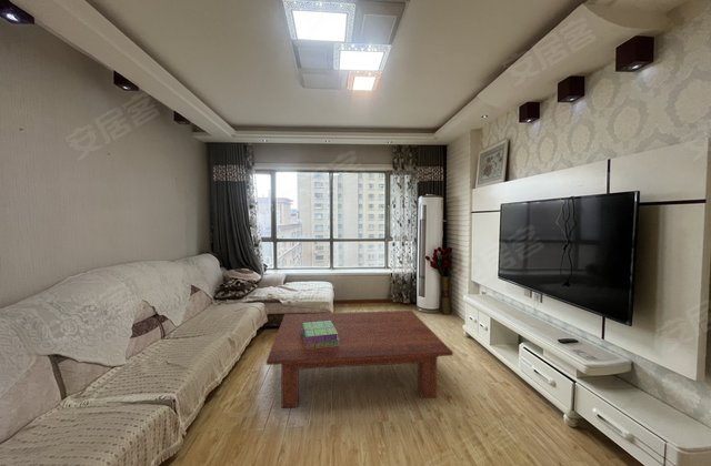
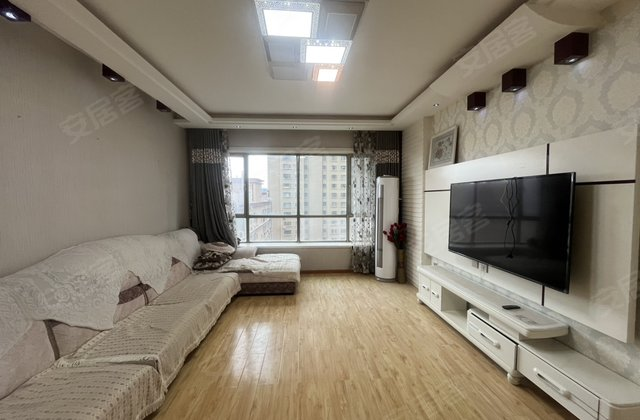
- coffee table (354, 352)
- stack of books (319, 333)
